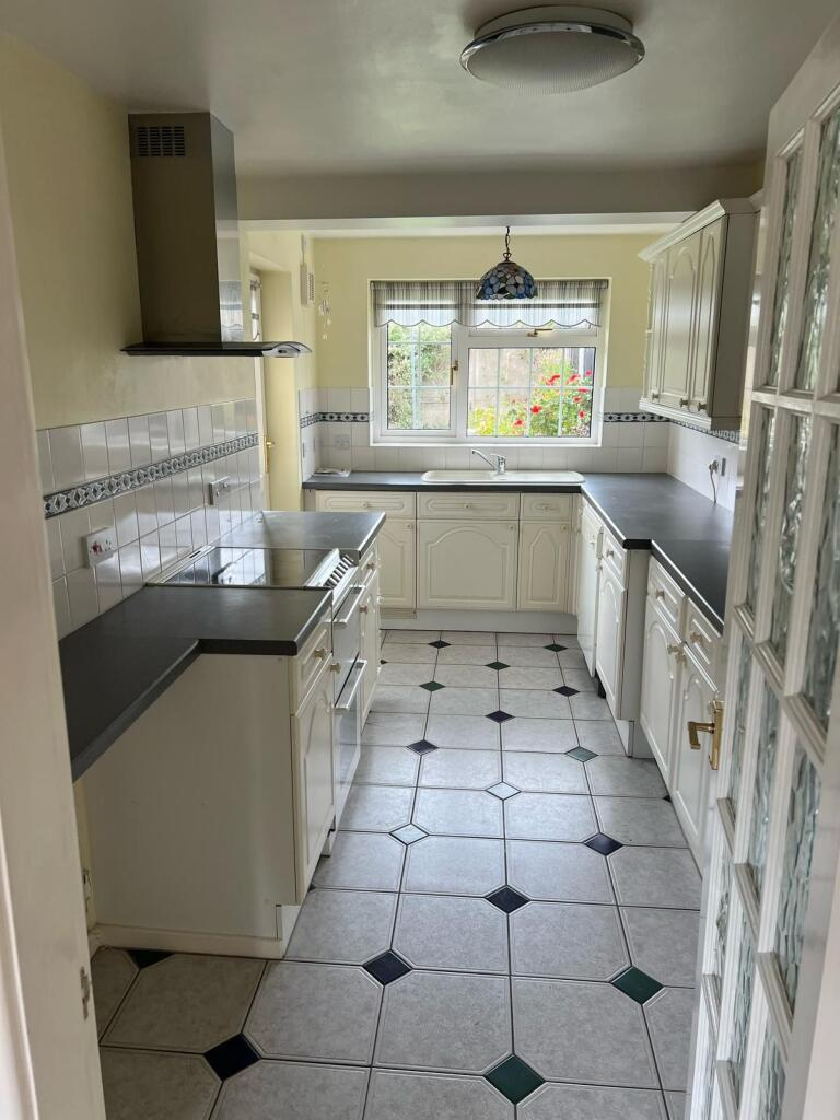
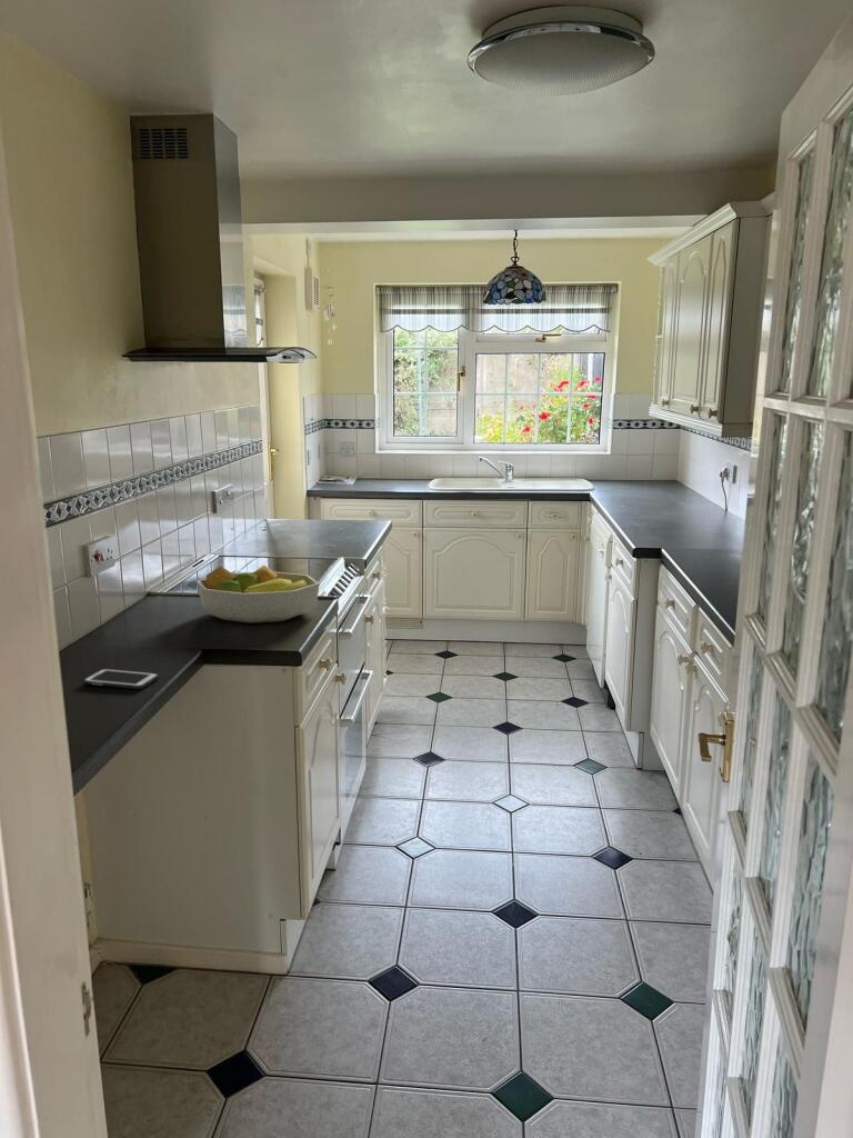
+ cell phone (121, 678)
+ fruit bowl (258, 590)
